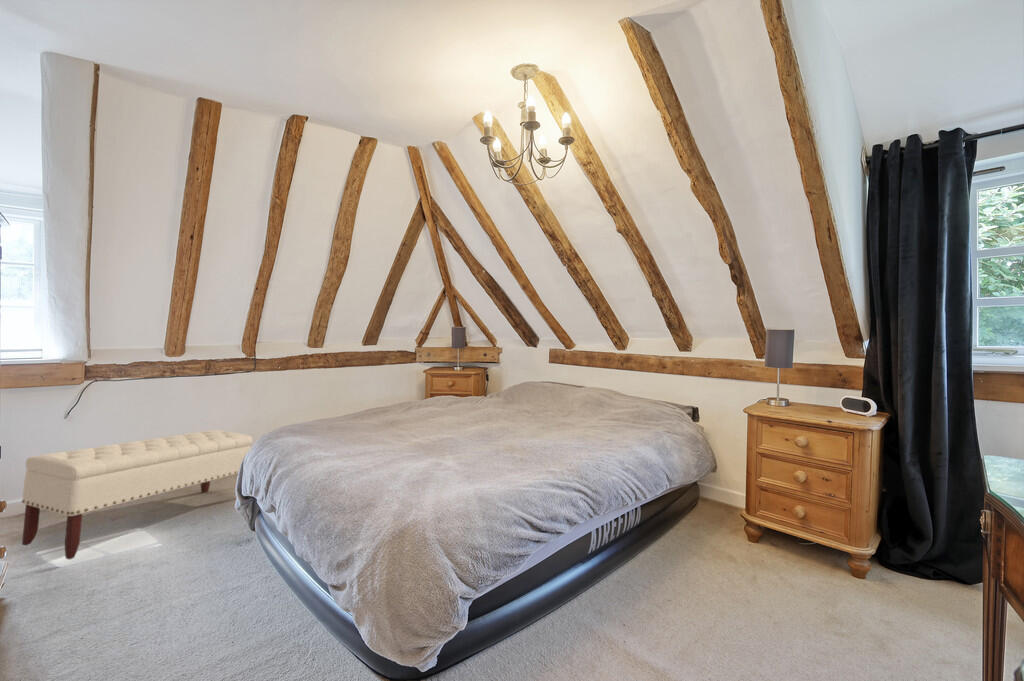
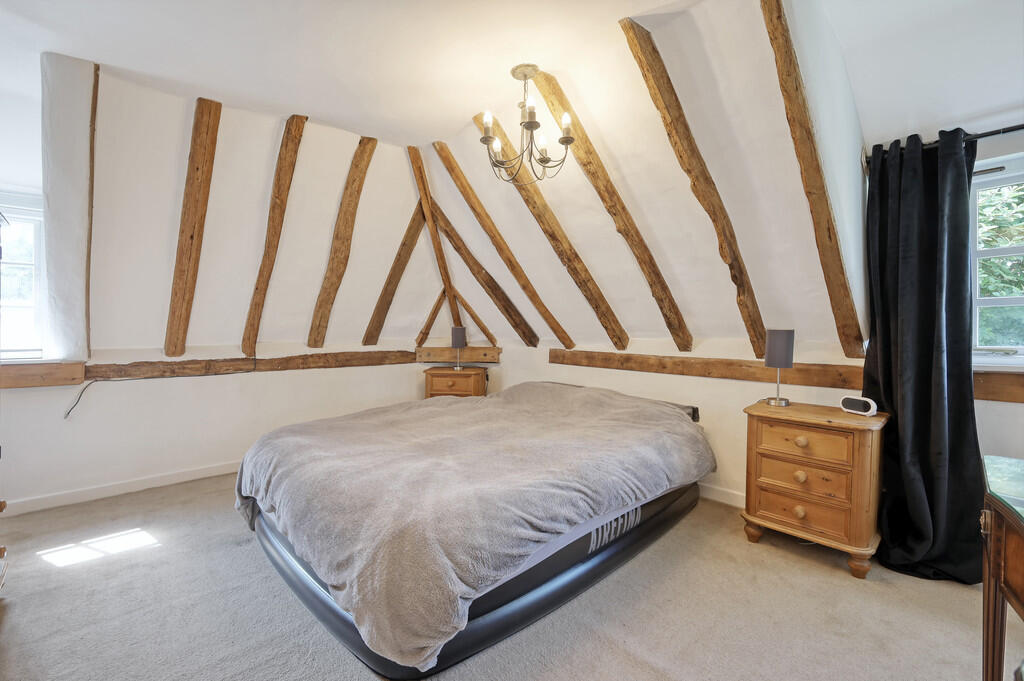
- bench (153, 481)
